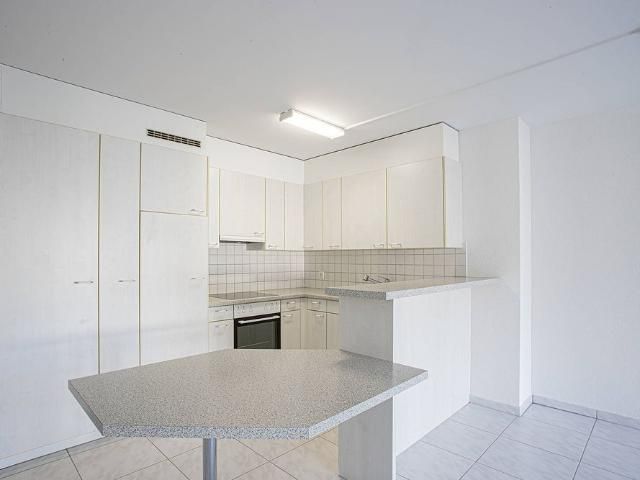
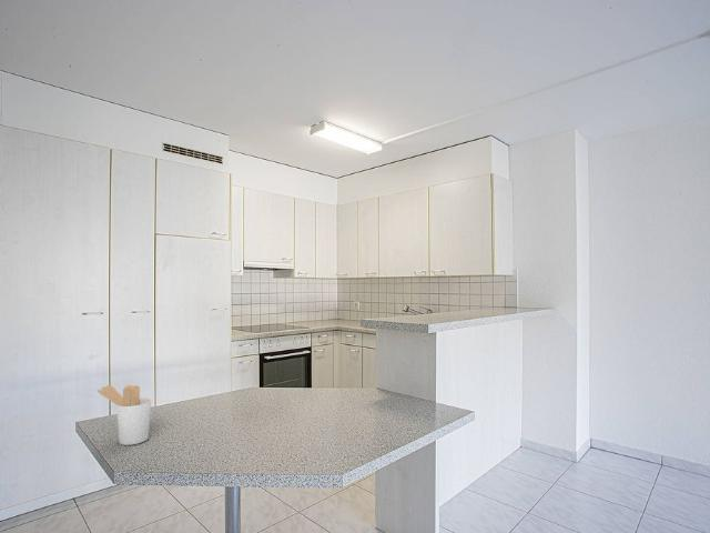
+ utensil holder (124, 412)
